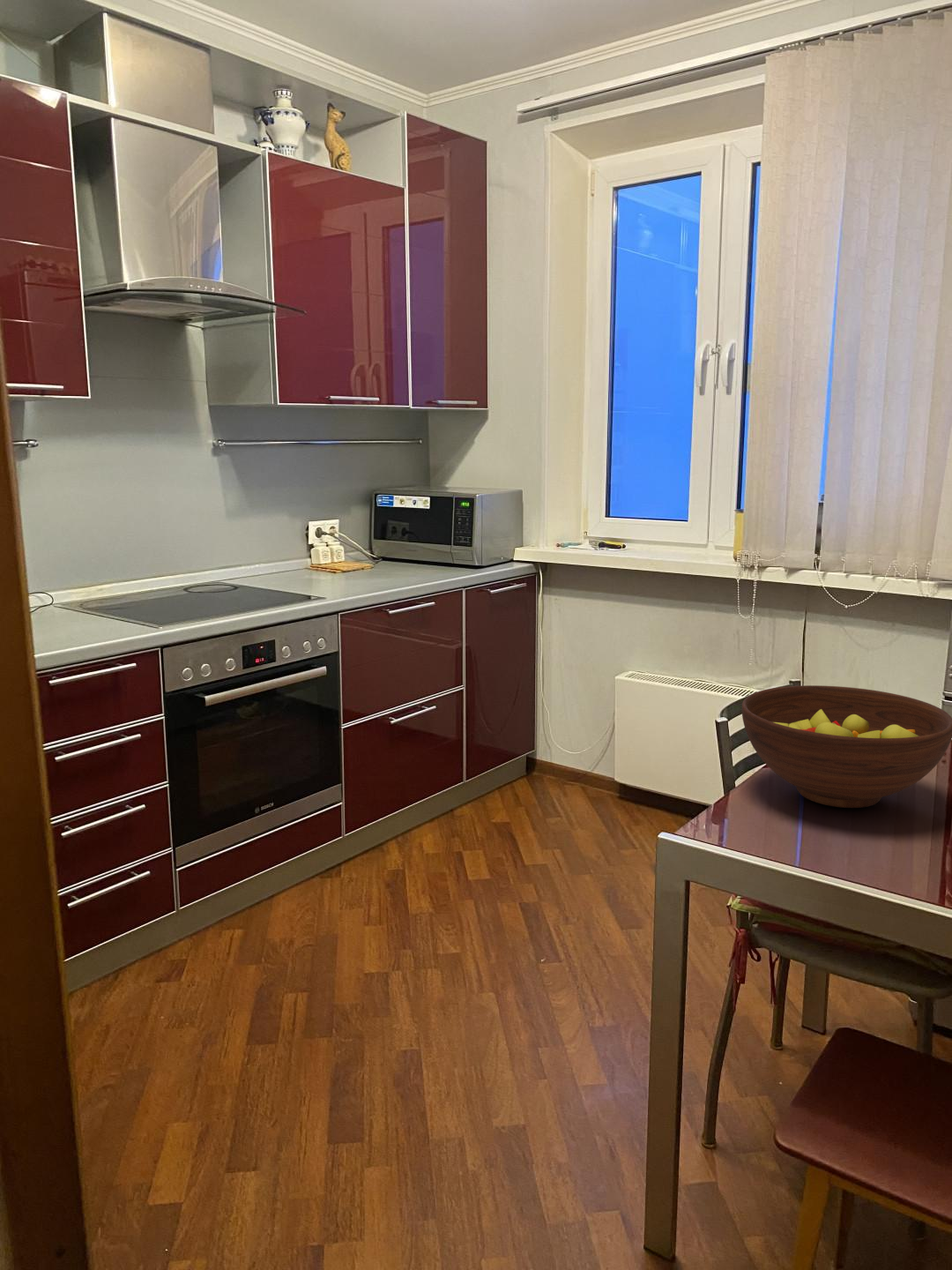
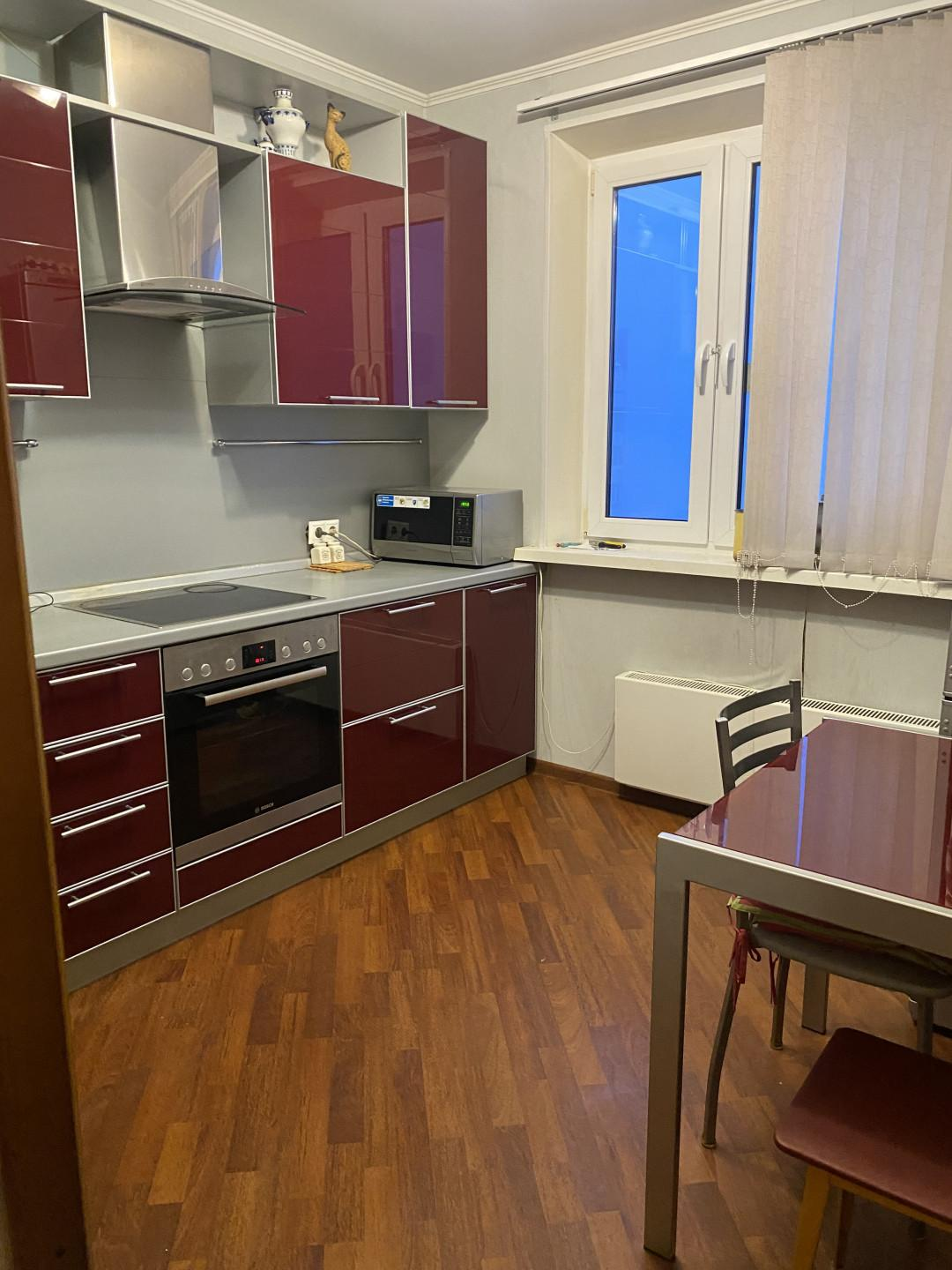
- fruit bowl (841, 753)
